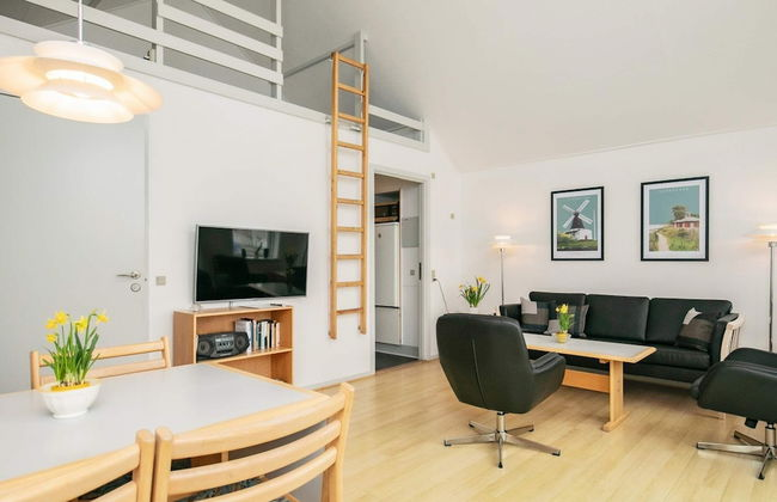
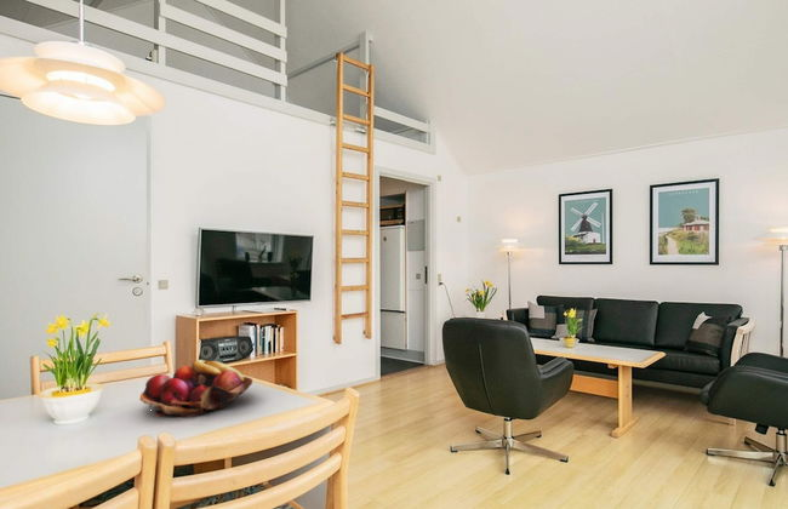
+ fruit basket (199, 384)
